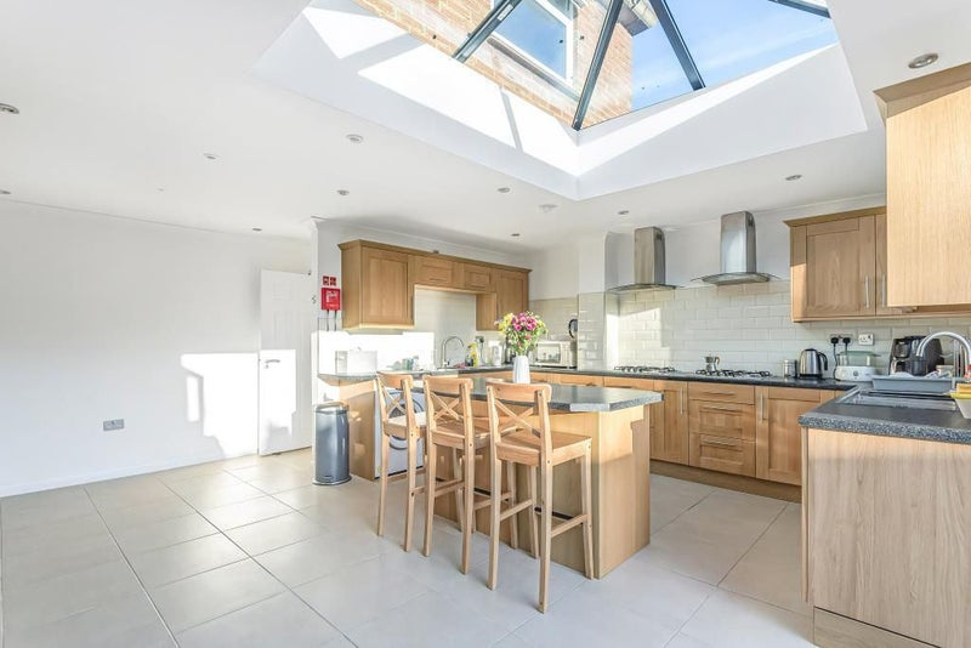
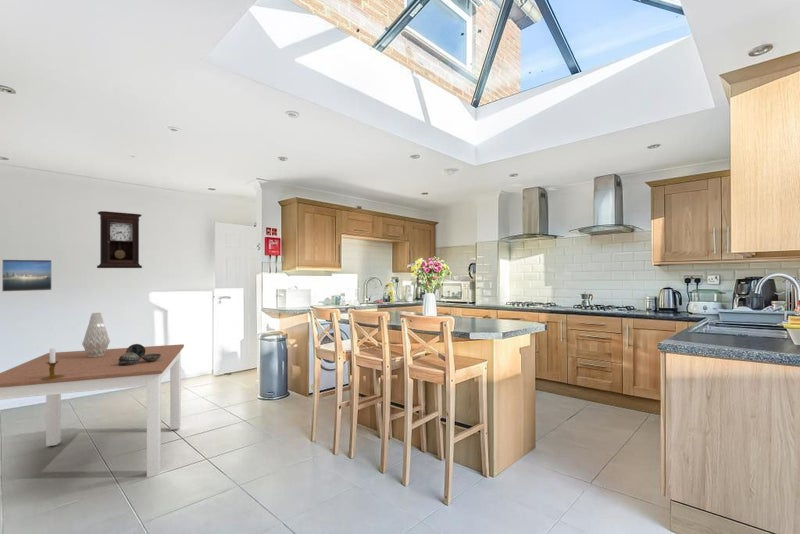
+ vase (96, 334)
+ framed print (27, 275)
+ pendulum clock (120, 240)
+ dining table (95, 390)
+ decorative bowl (137, 353)
+ candlestick (52, 362)
